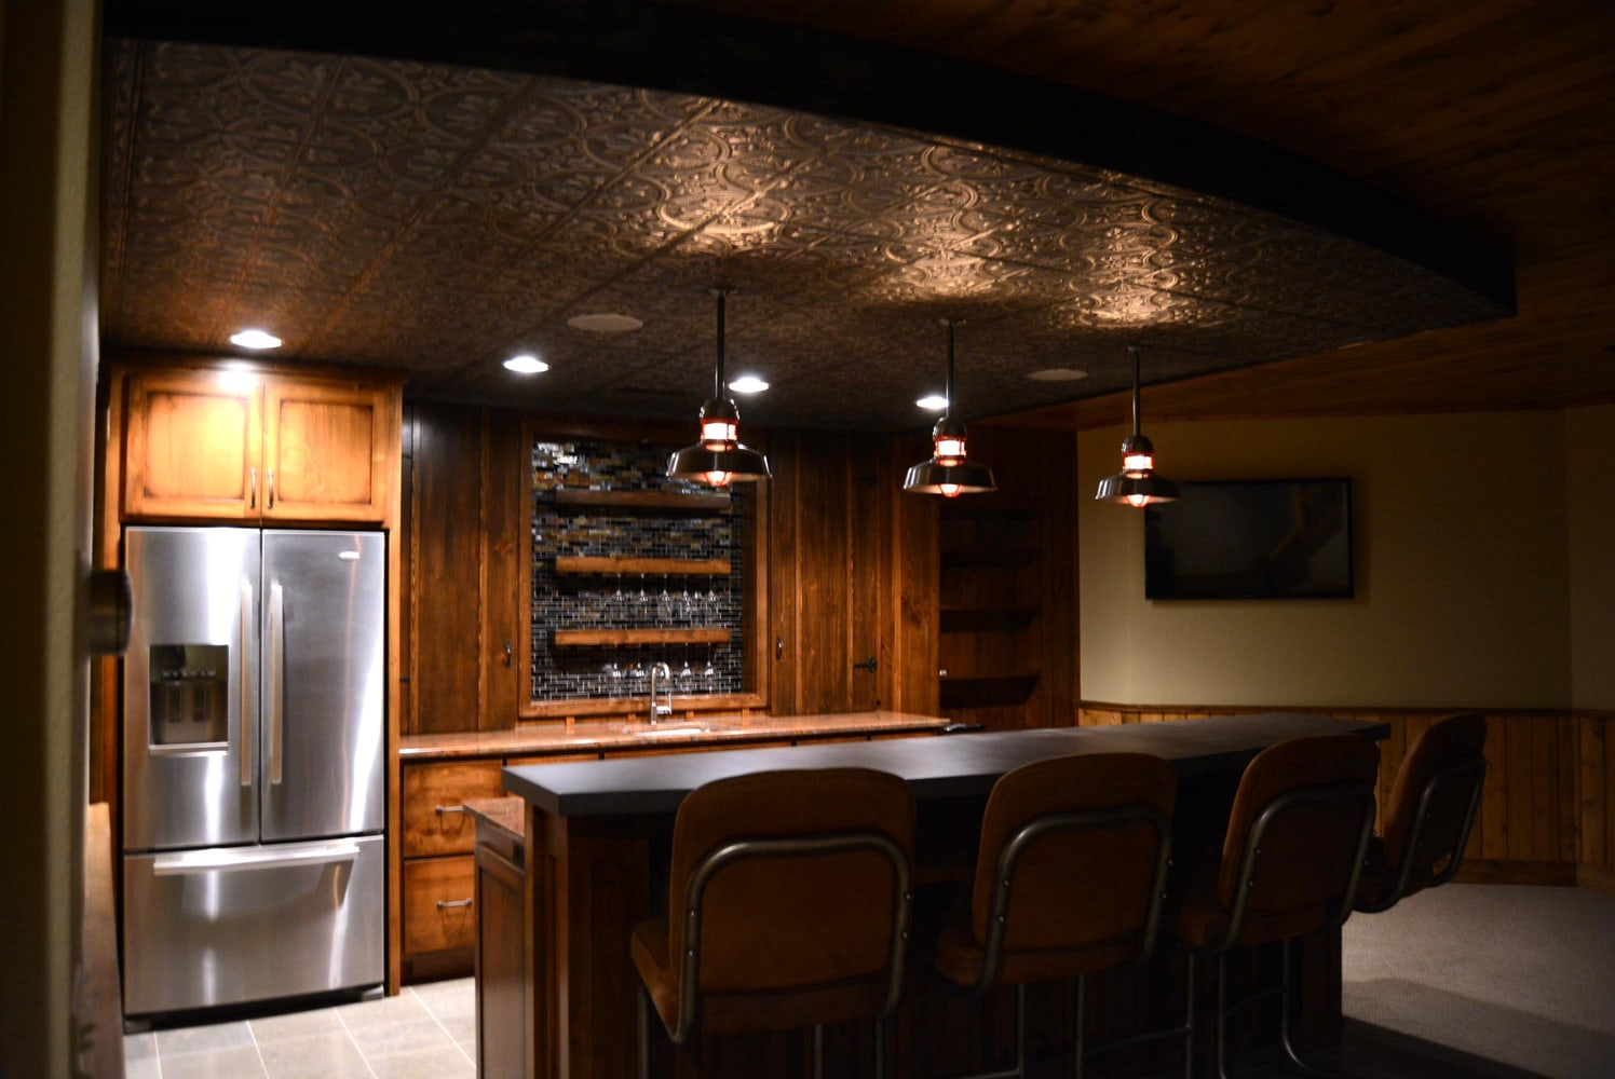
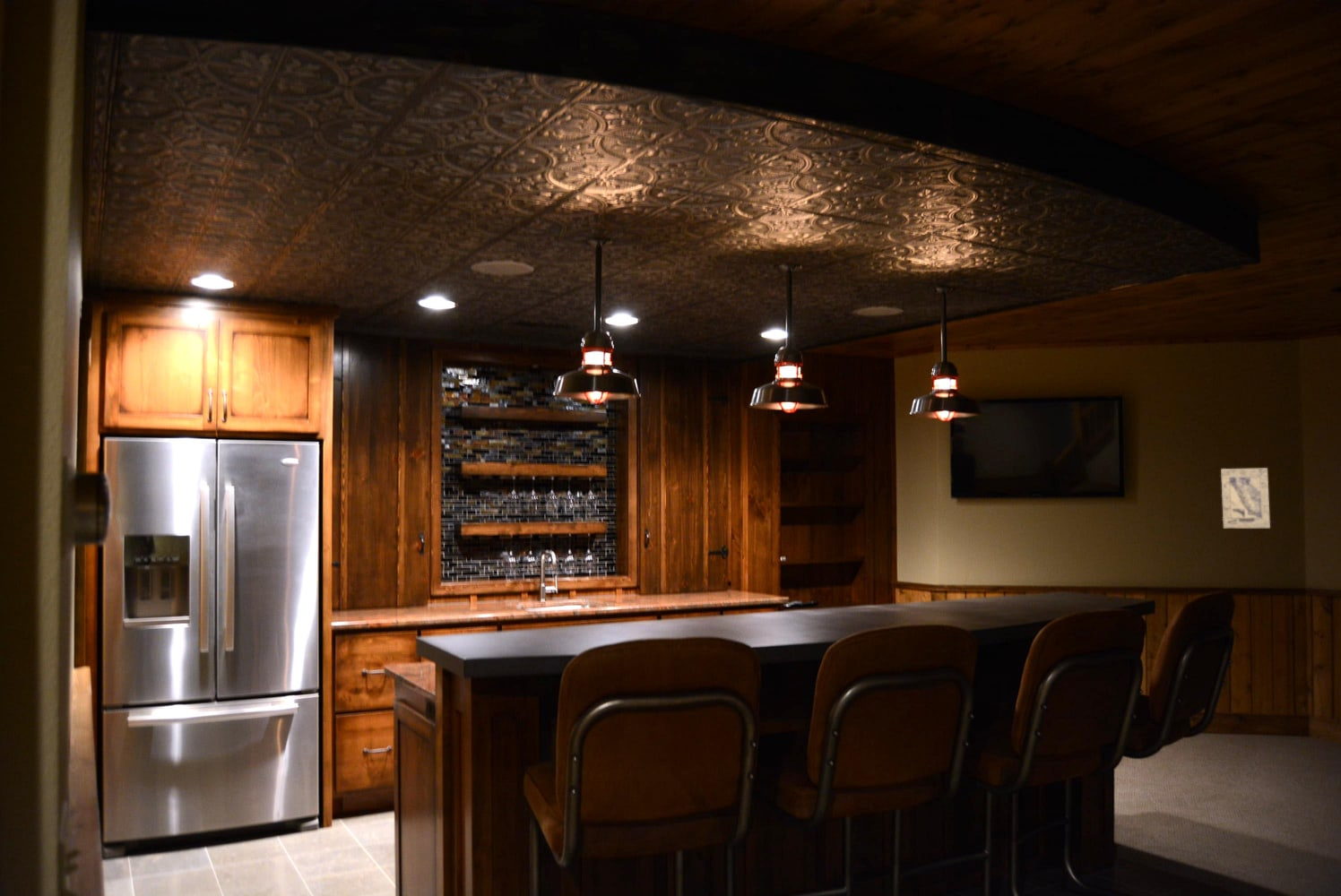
+ wall art (1245, 498)
